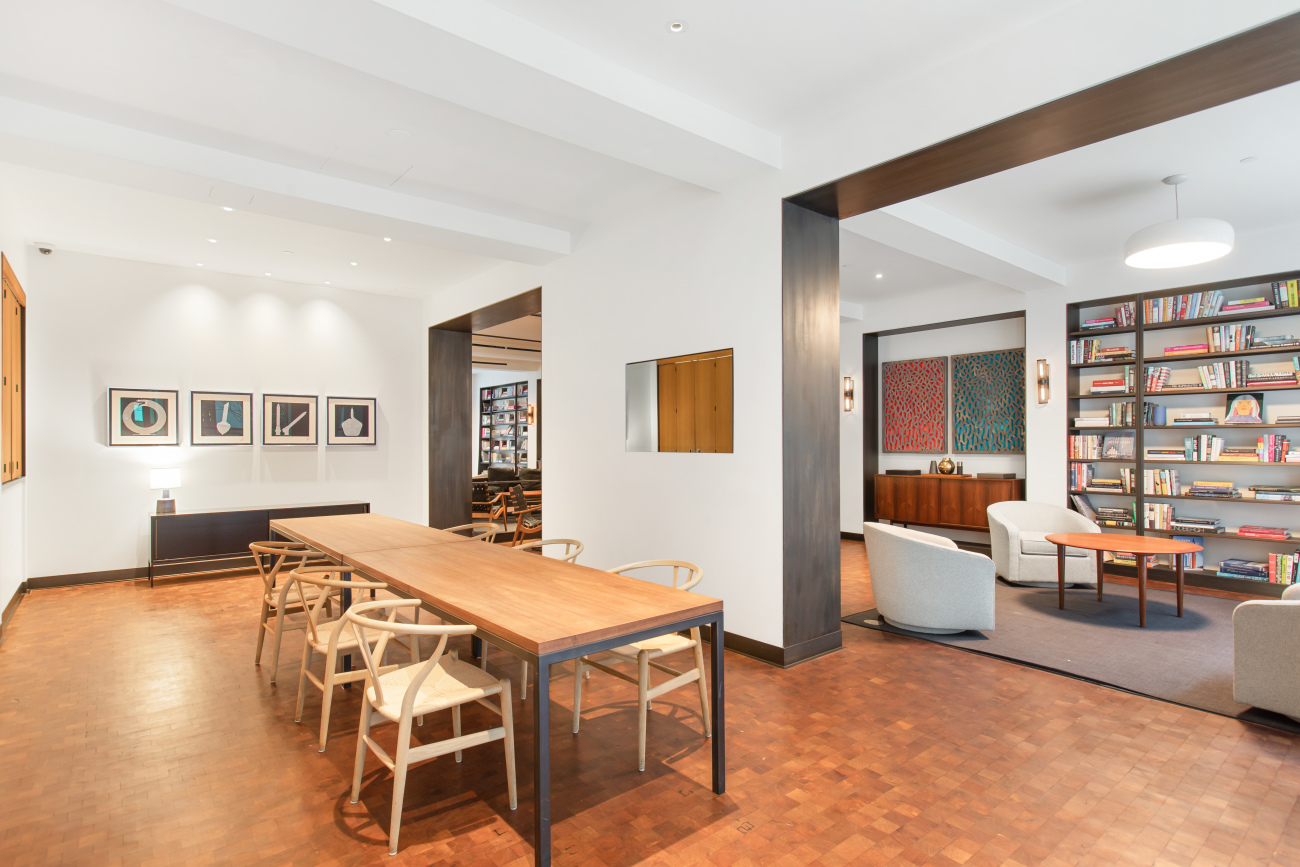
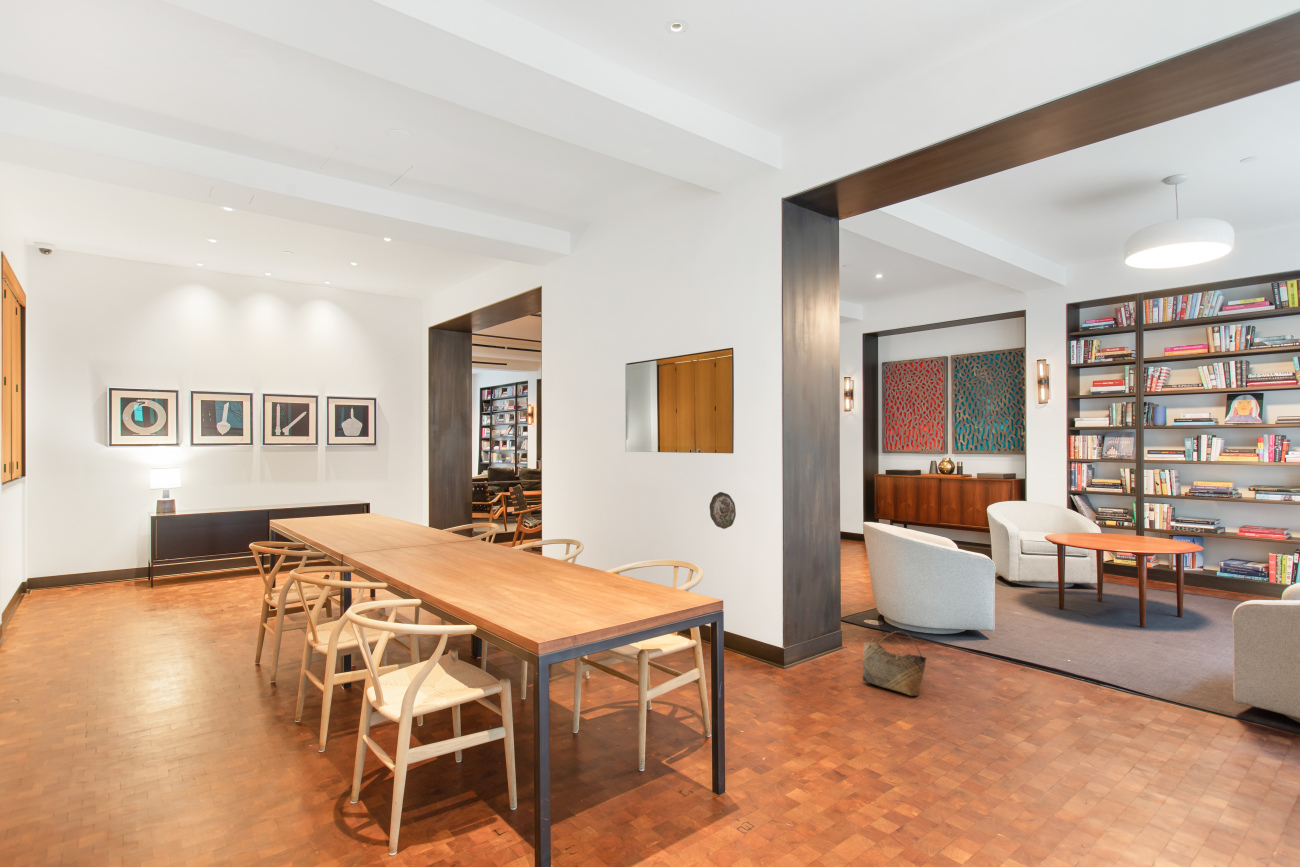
+ decorative plate (723, 510)
+ basket (894, 659)
